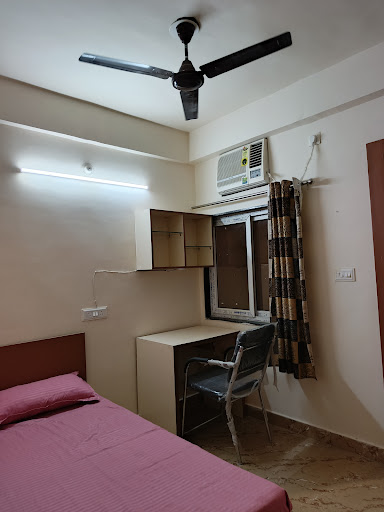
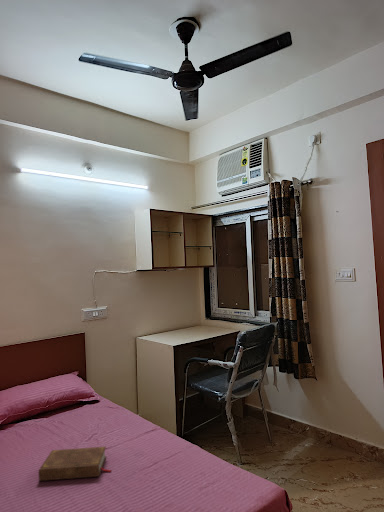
+ book (74, 463)
